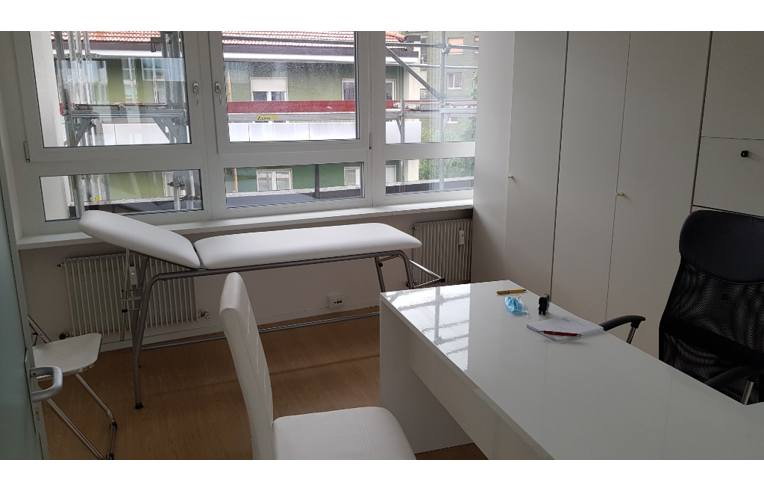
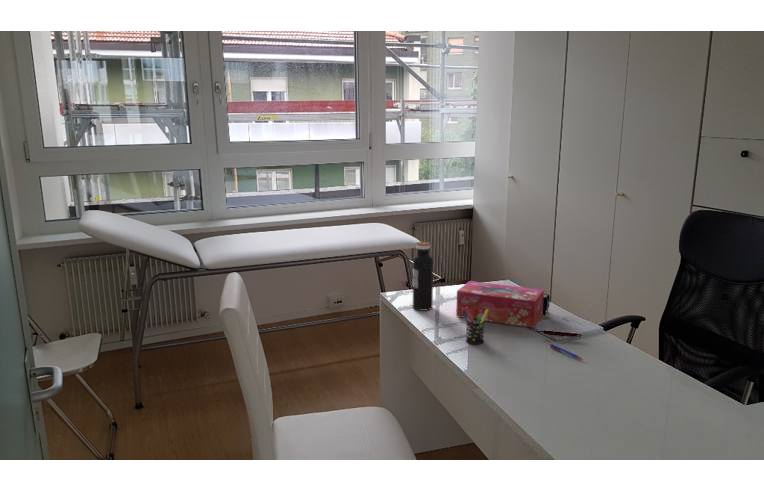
+ pen (565, 351)
+ pen holder (475, 324)
+ water bottle (422, 275)
+ tissue box (500, 303)
